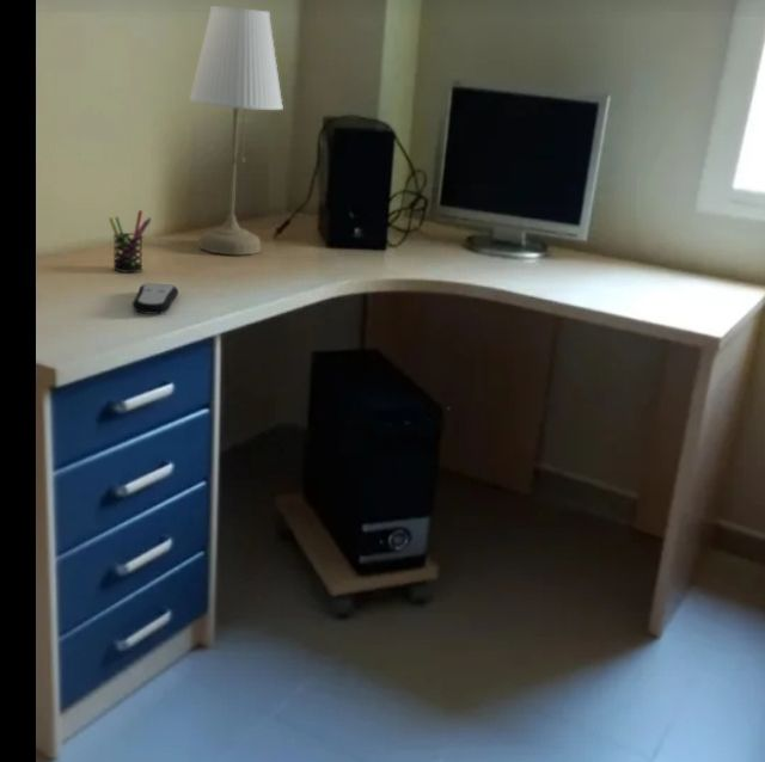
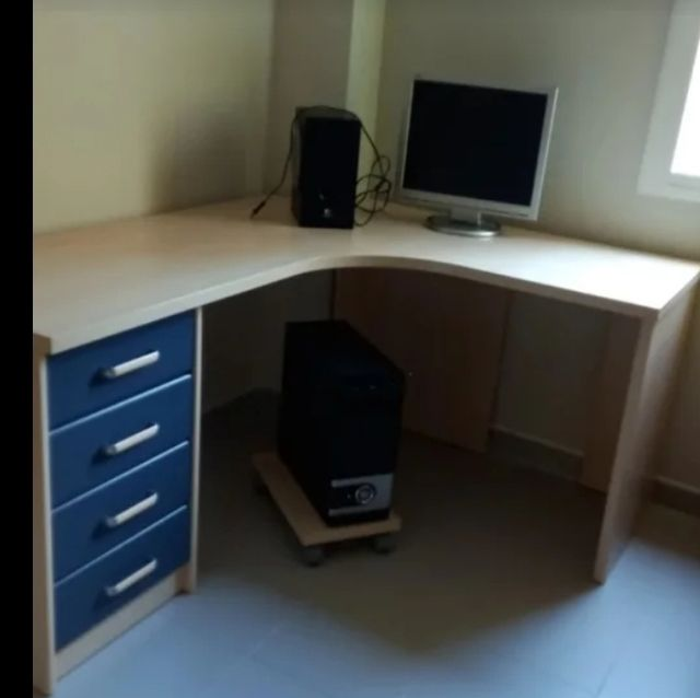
- desk lamp (234, 133)
- remote control (154, 297)
- pen holder (127, 239)
